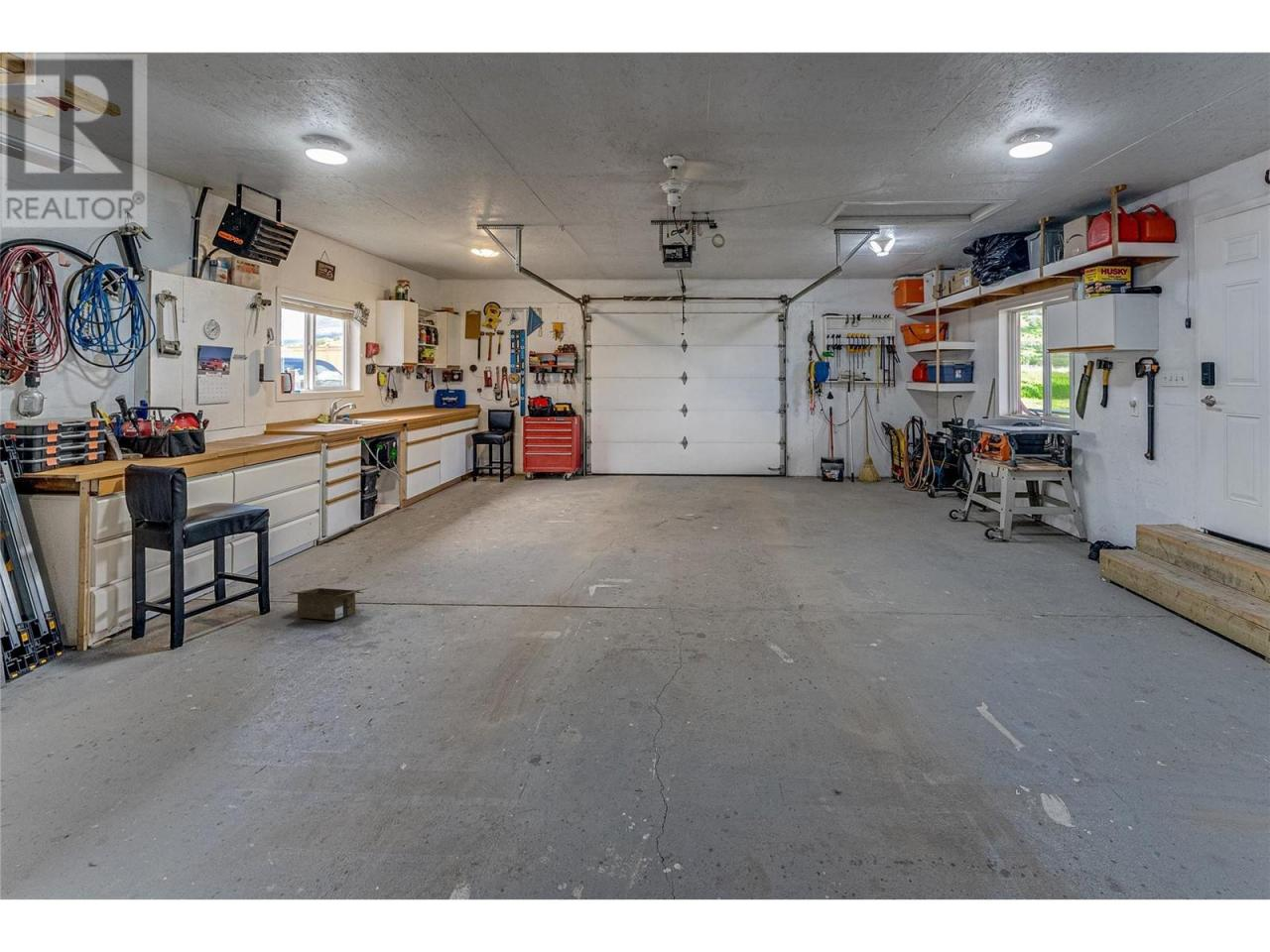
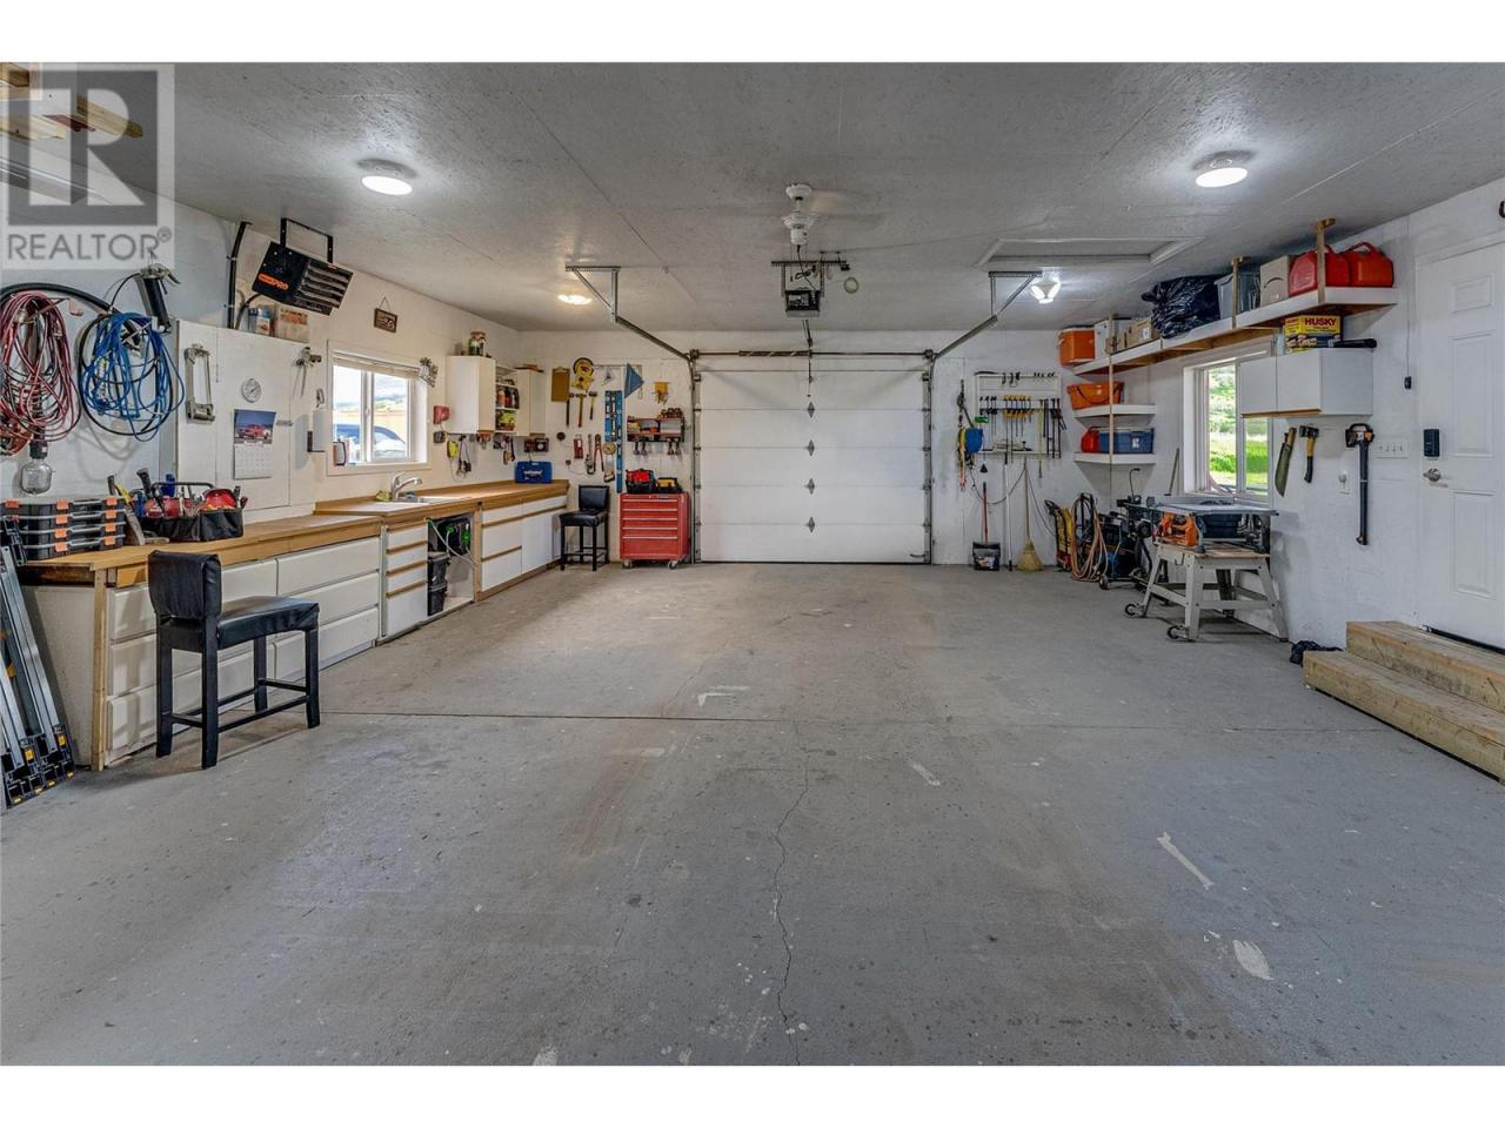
- cardboard box (326, 601)
